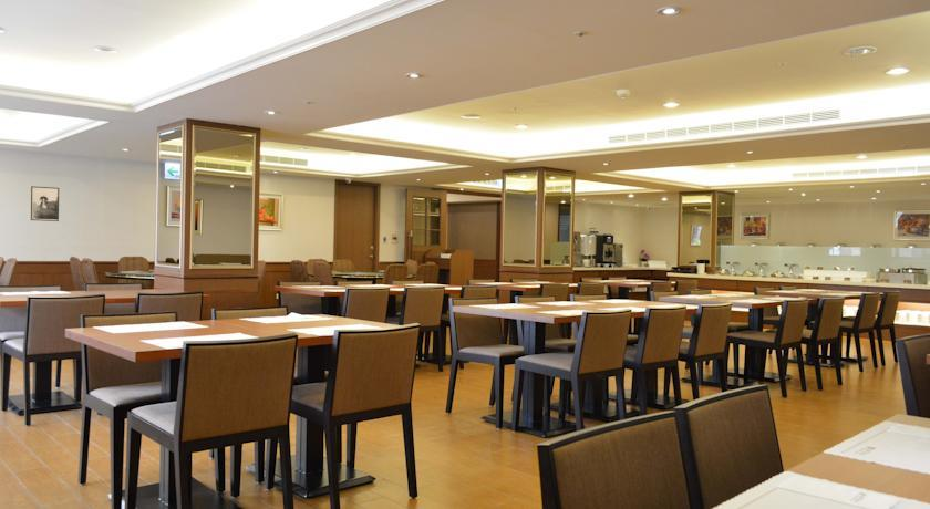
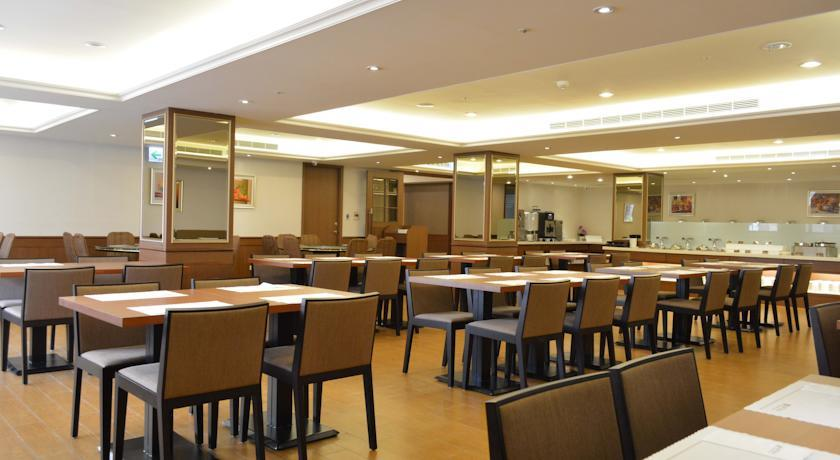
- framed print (44, 204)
